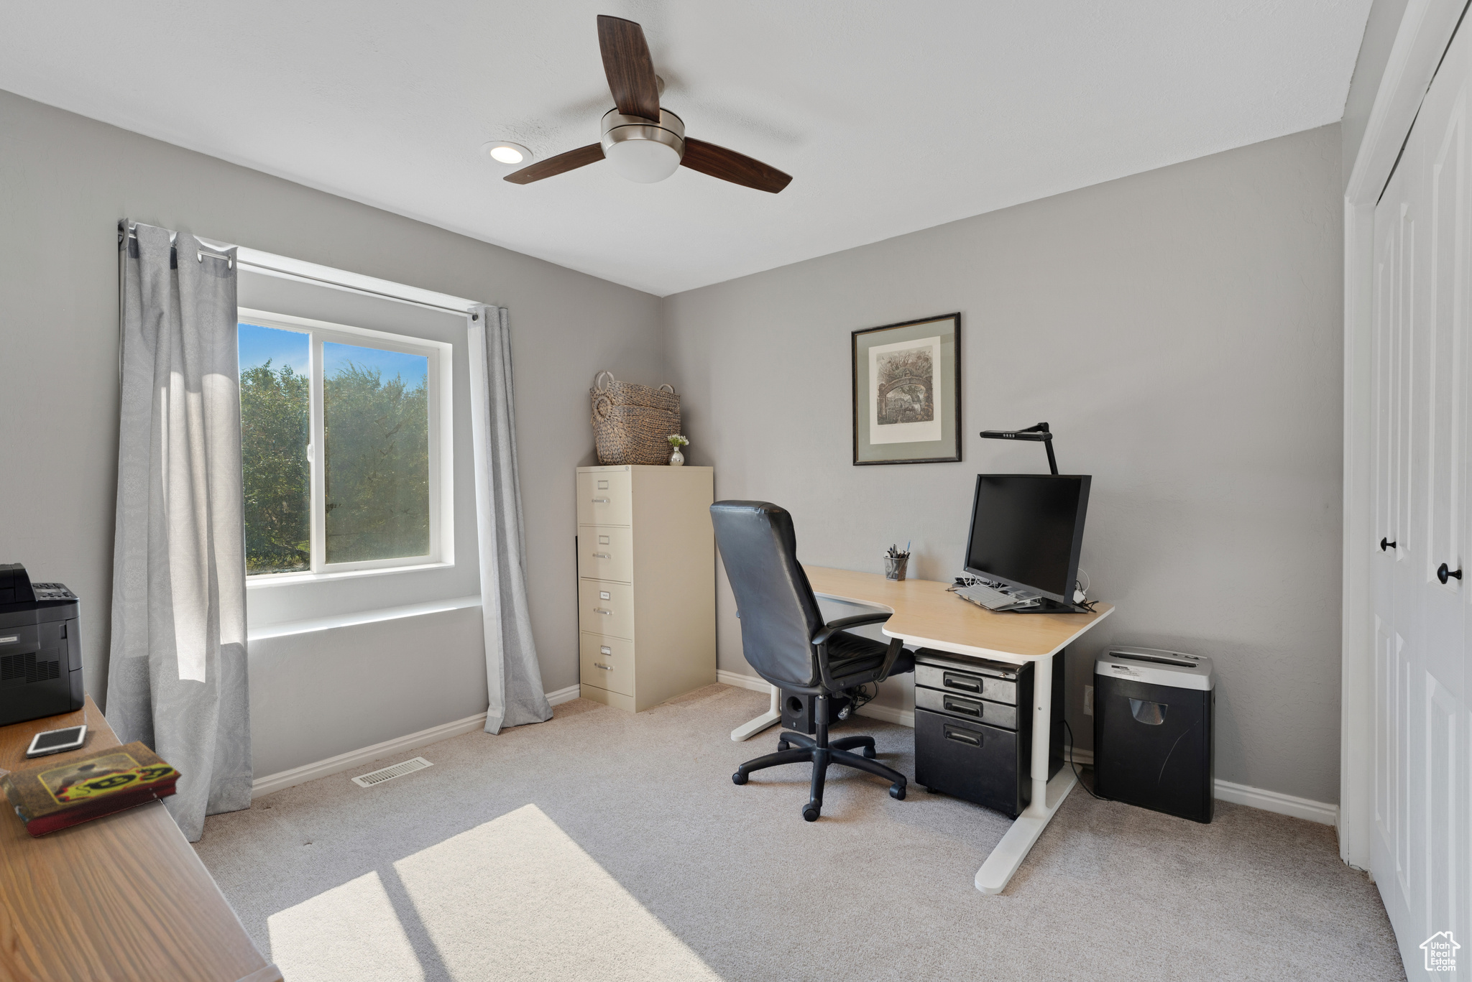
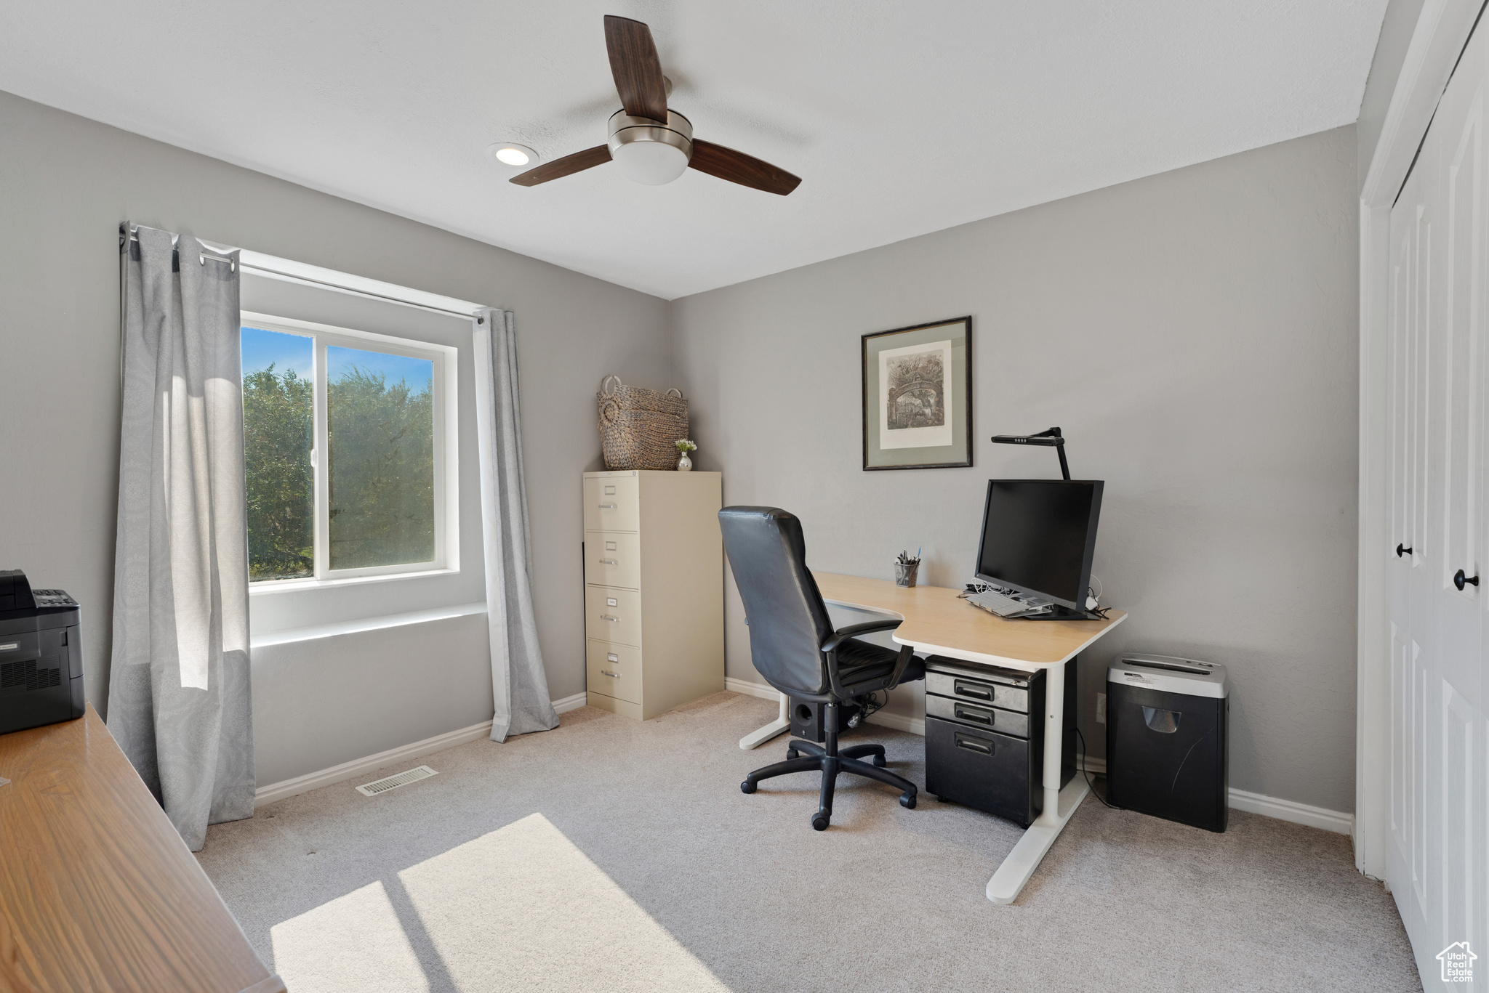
- book (90, 785)
- cell phone (58, 741)
